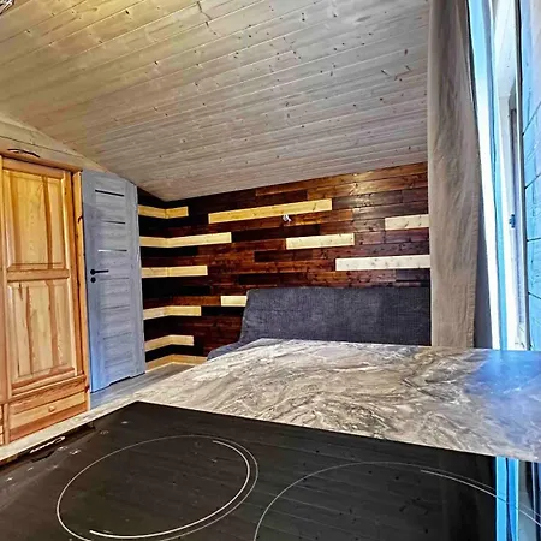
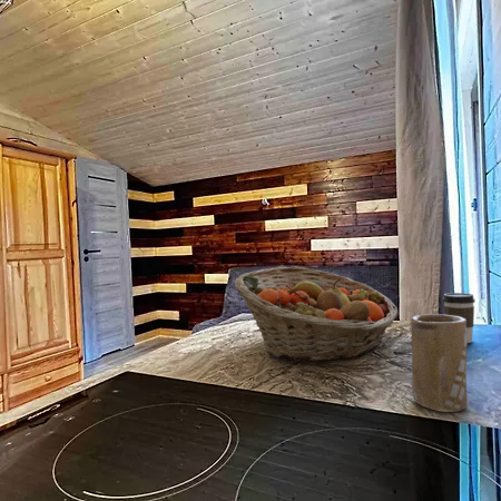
+ coffee cup (460, 316)
+ fruit basket (316, 306)
+ mug (438, 356)
